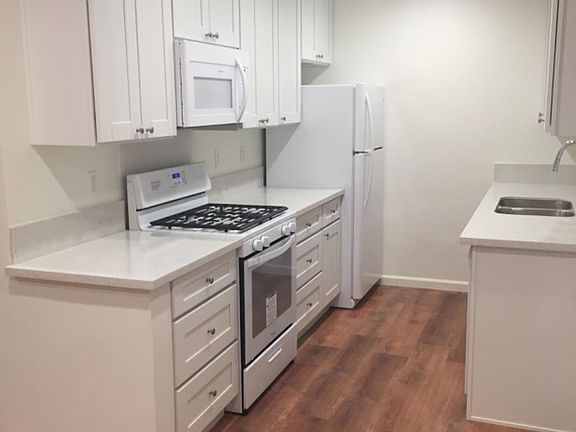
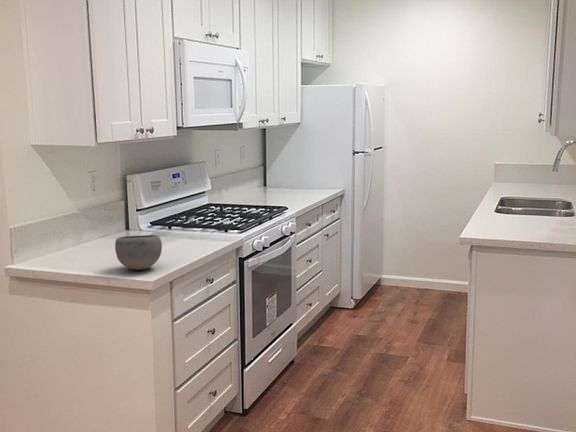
+ bowl (138, 251)
